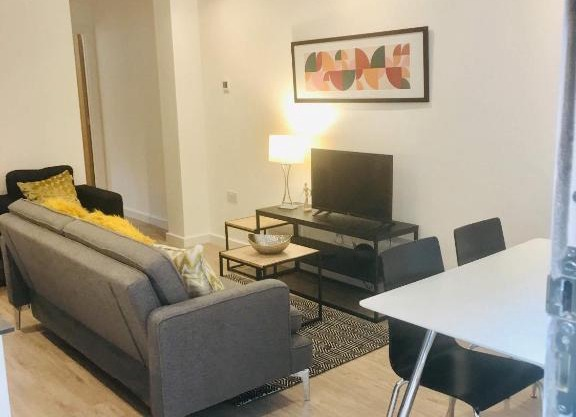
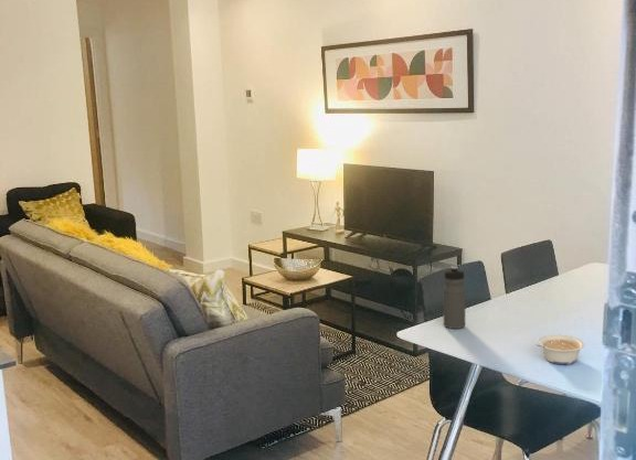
+ water bottle (454, 296)
+ legume (560, 349)
